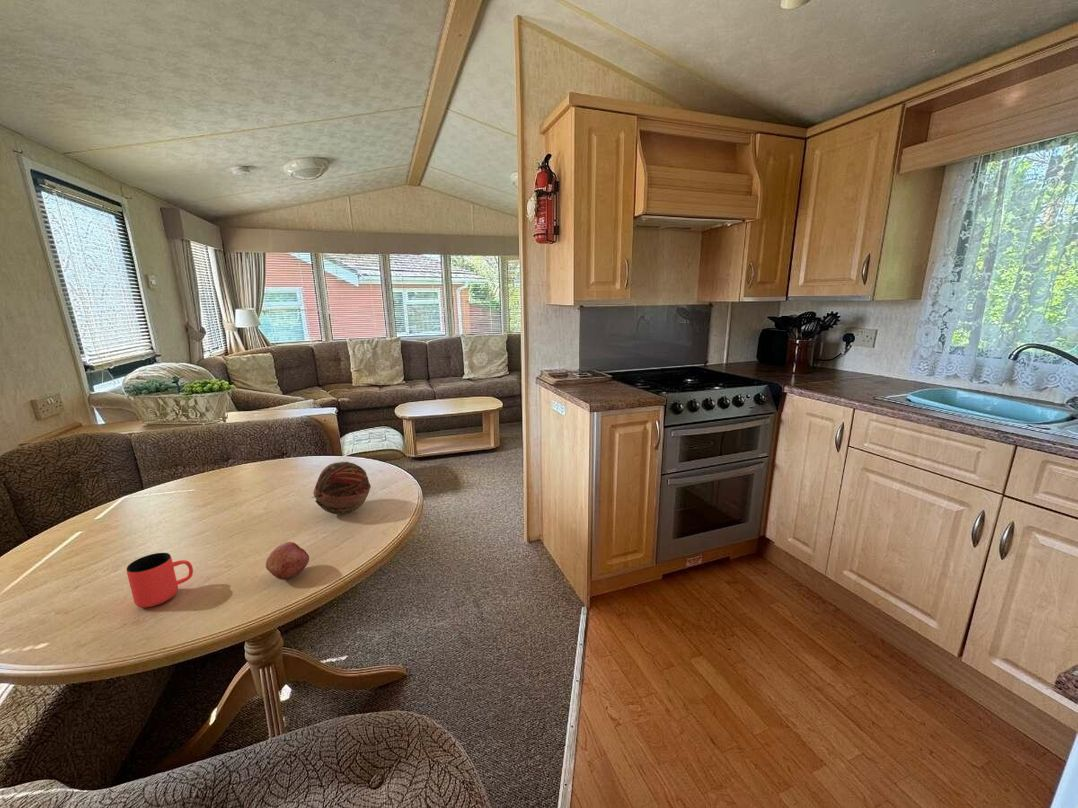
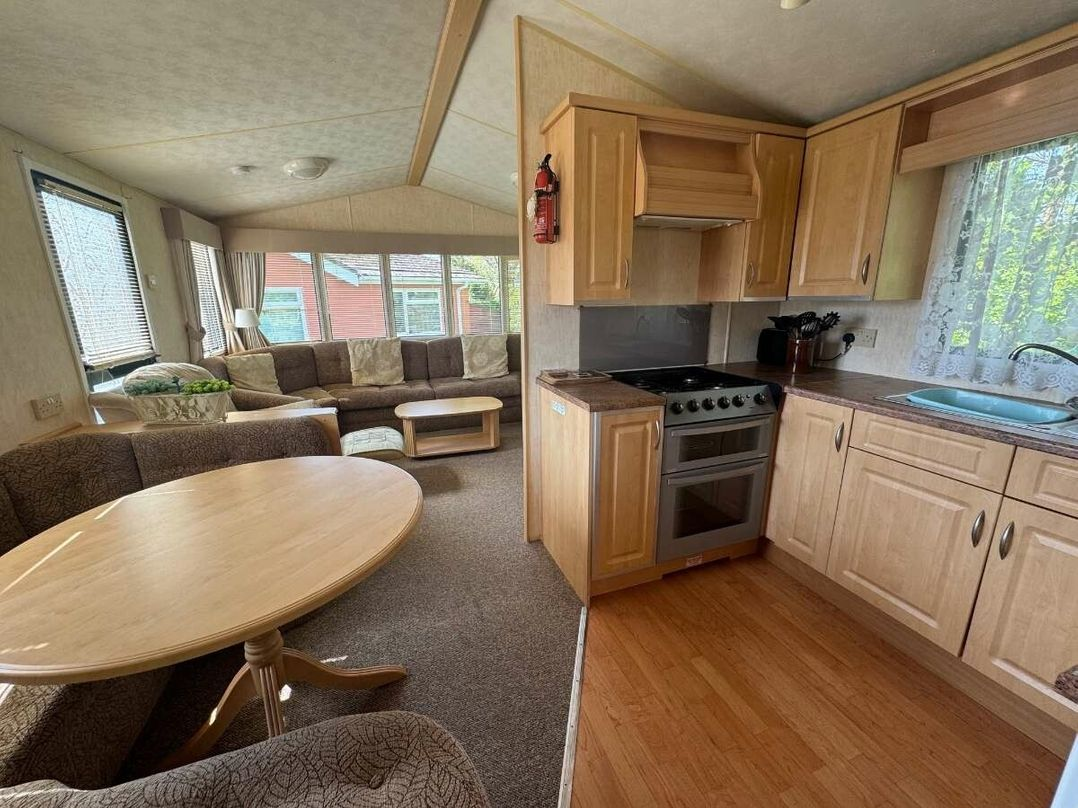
- fruit (287, 560)
- cup (162, 577)
- decorative ball (342, 487)
